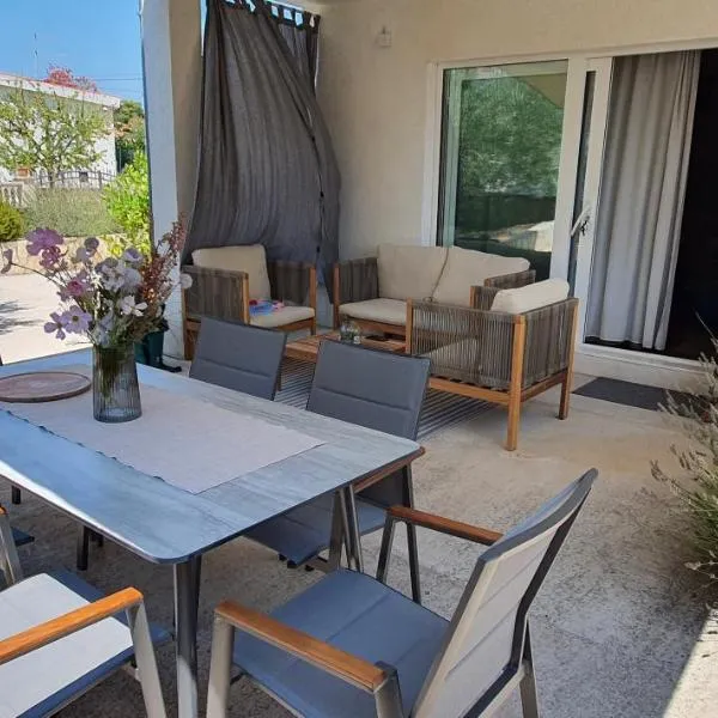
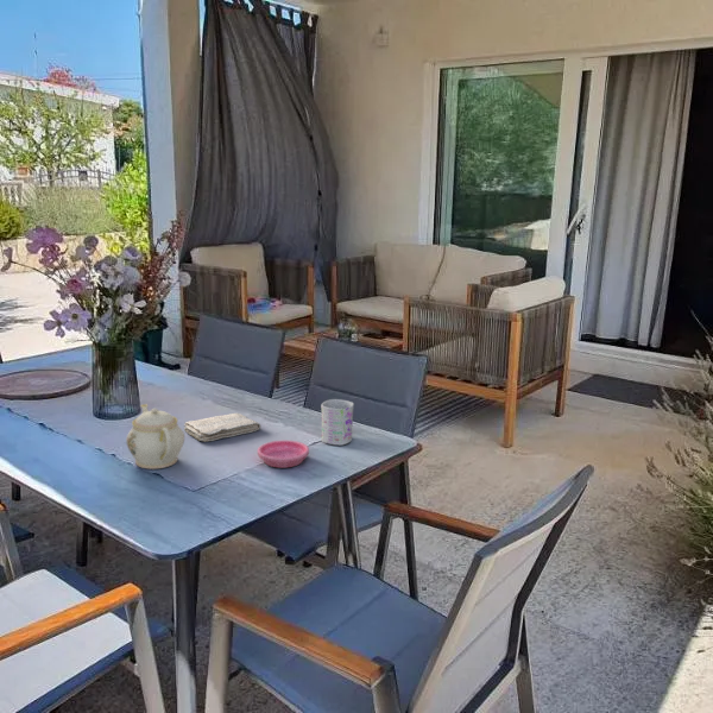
+ washcloth (221, 425)
+ saucer (283, 454)
+ mug (339, 419)
+ teapot (156, 435)
